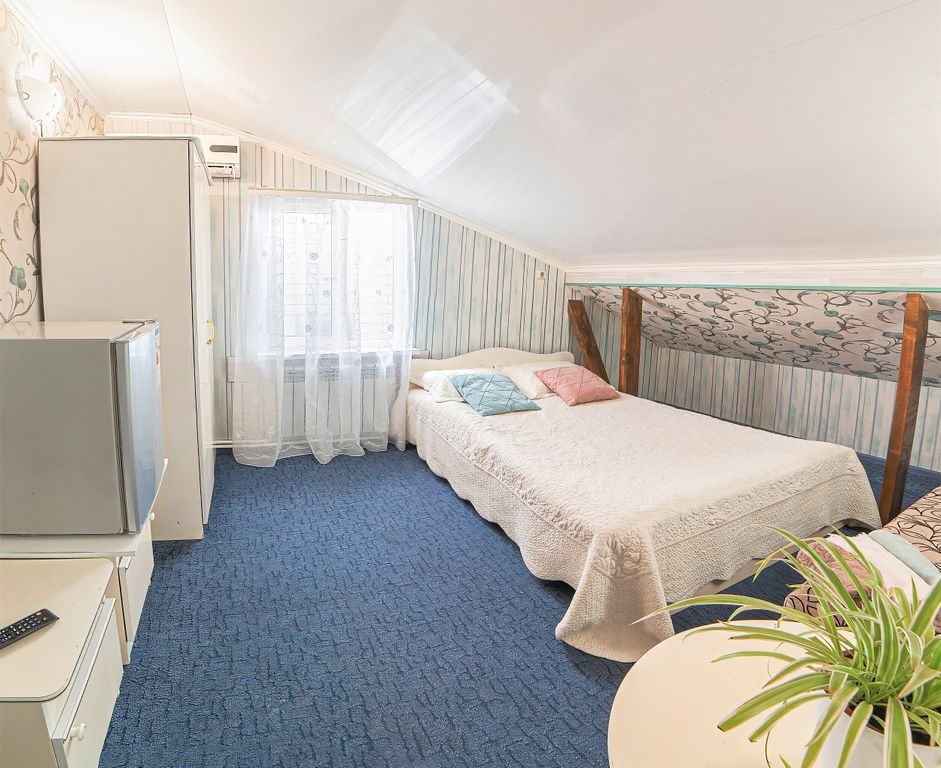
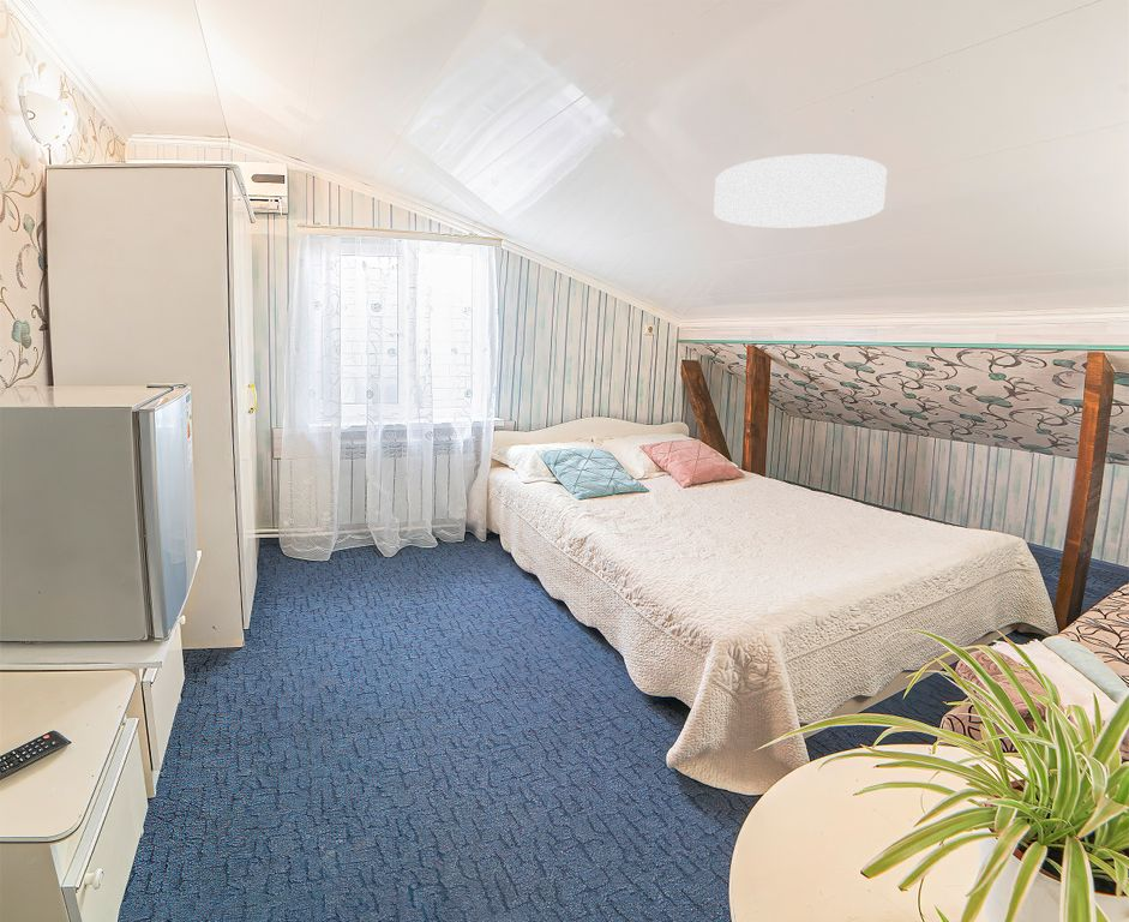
+ ceiling light (797, 194)
